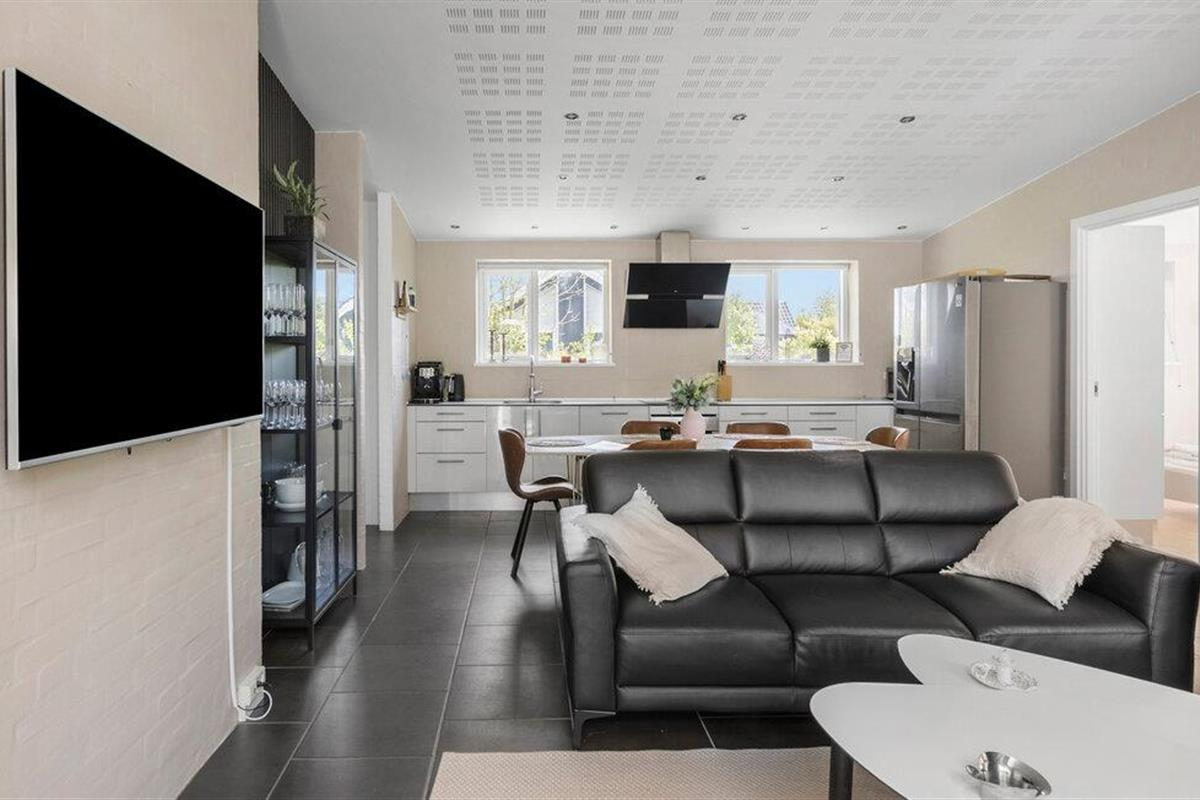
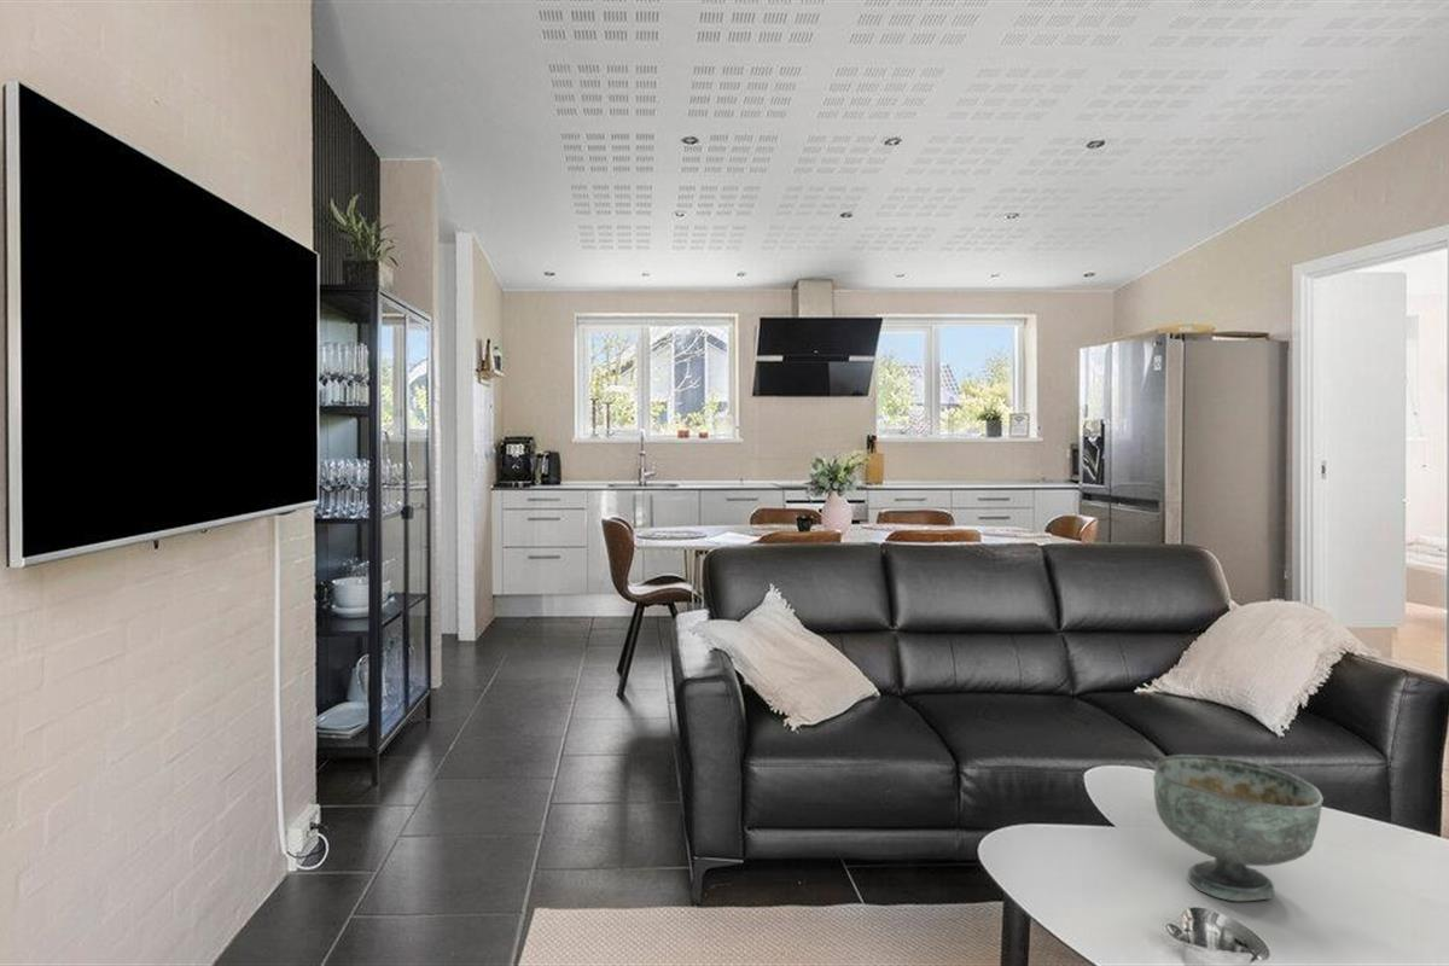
+ decorative bowl (1232, 830)
